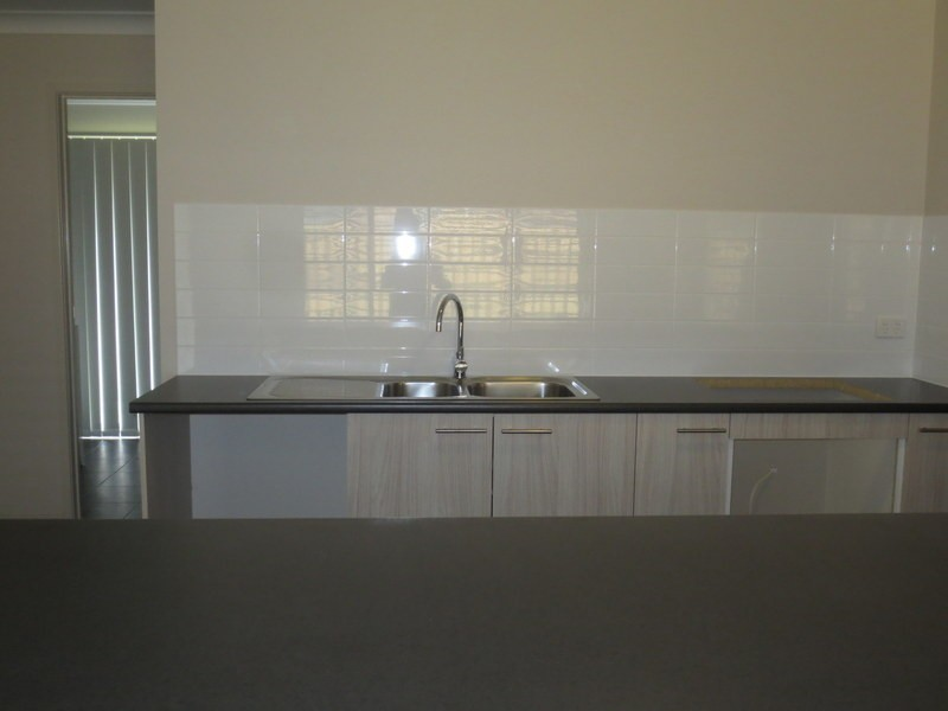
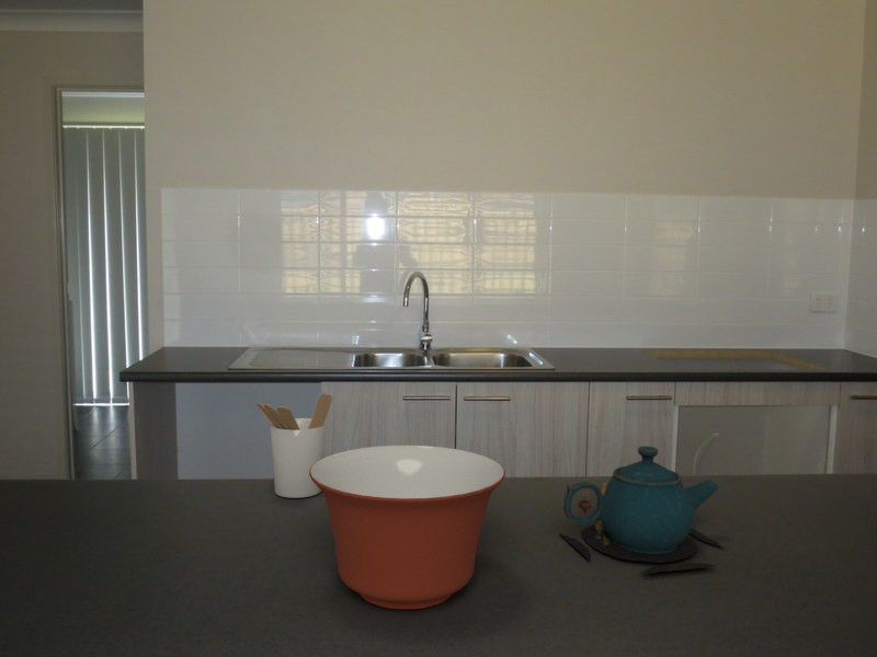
+ teapot (639, 494)
+ mixing bowl (407, 528)
+ utensil holder (291, 443)
